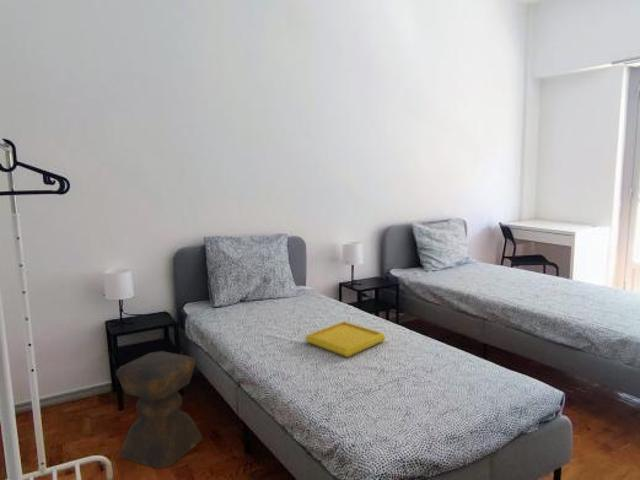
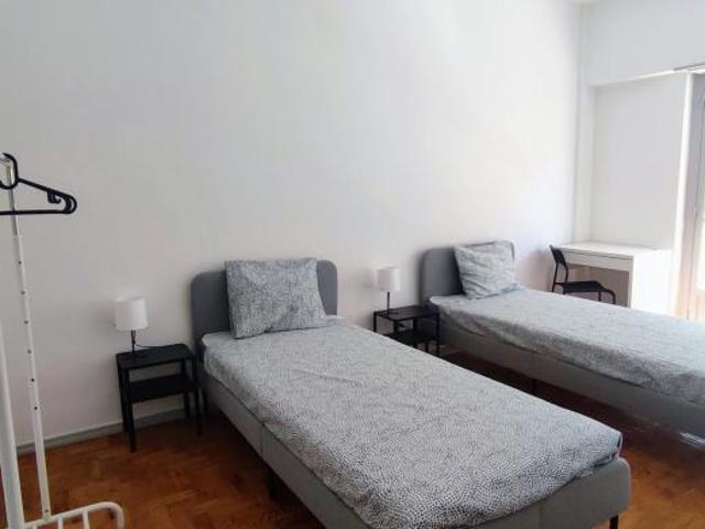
- serving tray (345, 337)
- stool (159, 404)
